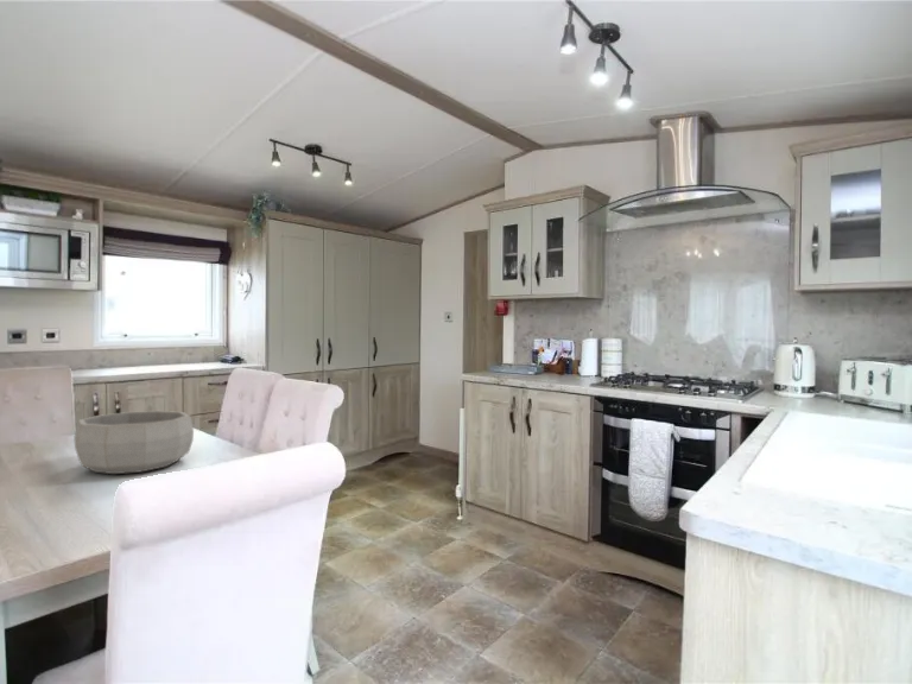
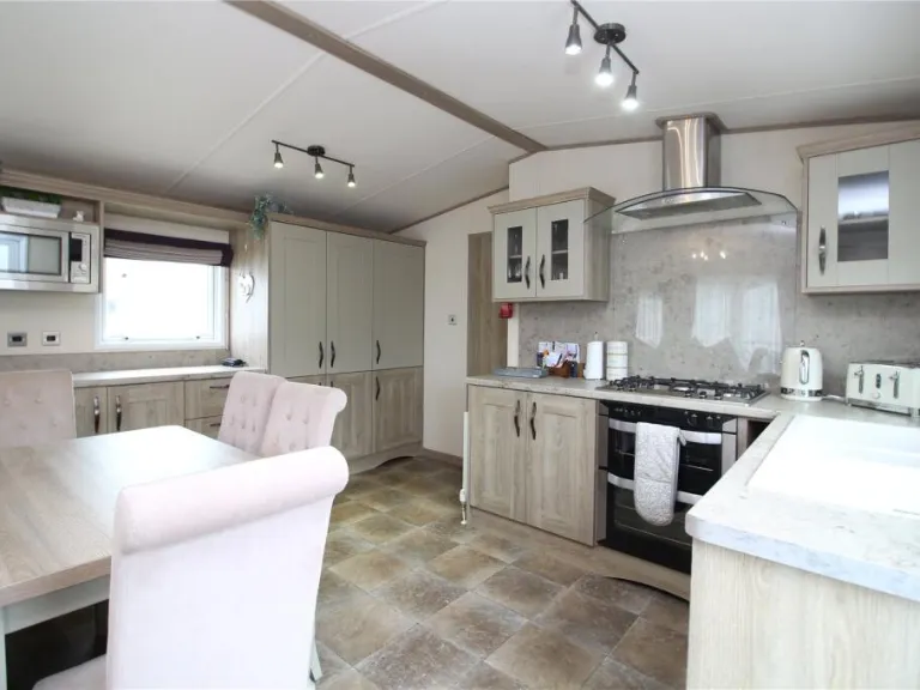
- decorative bowl (135, 441)
